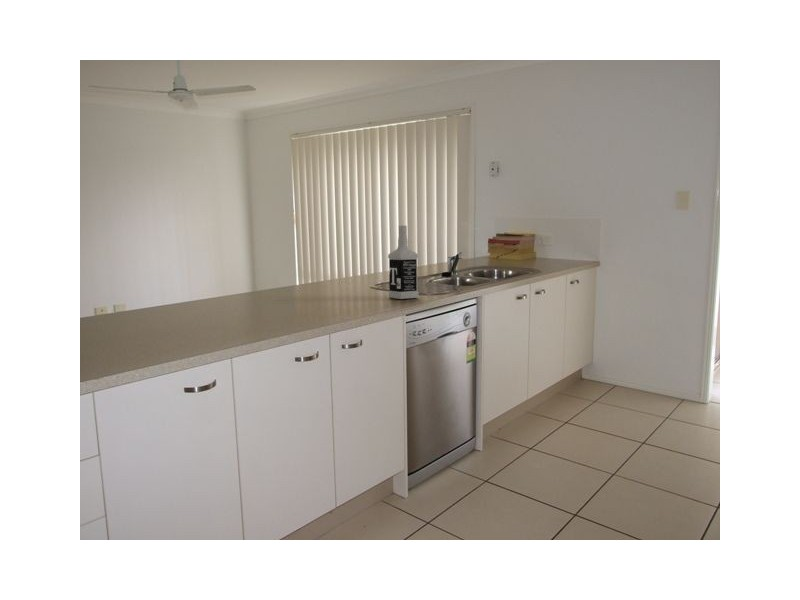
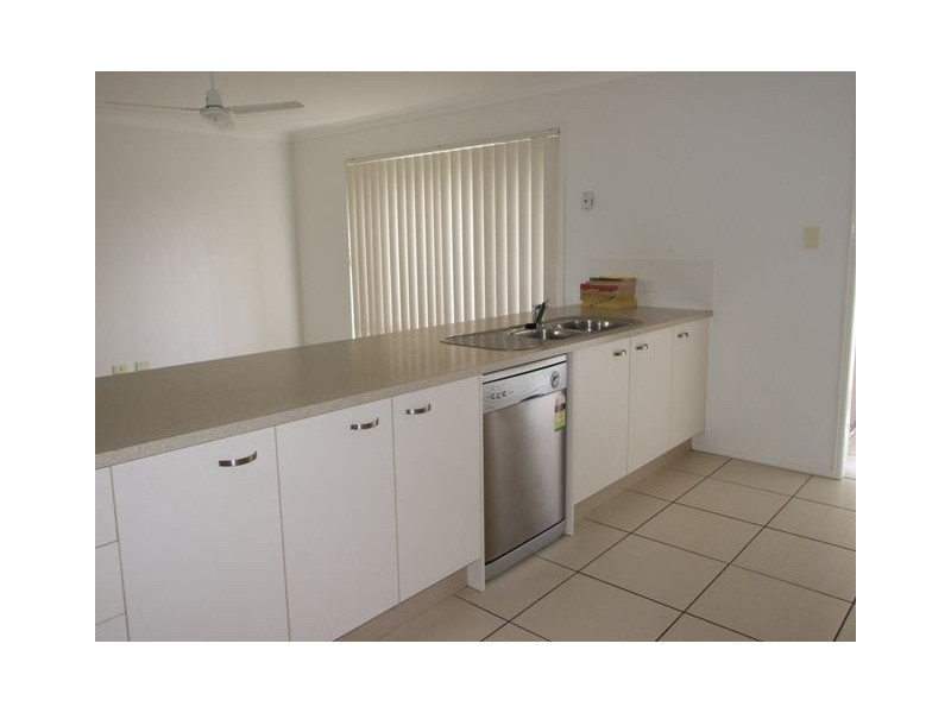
- vodka (403, 261)
